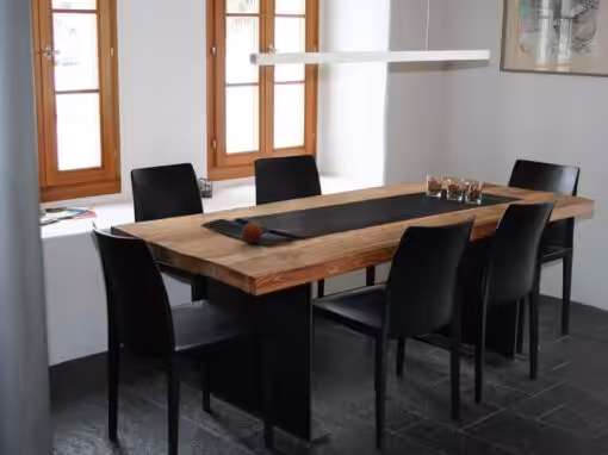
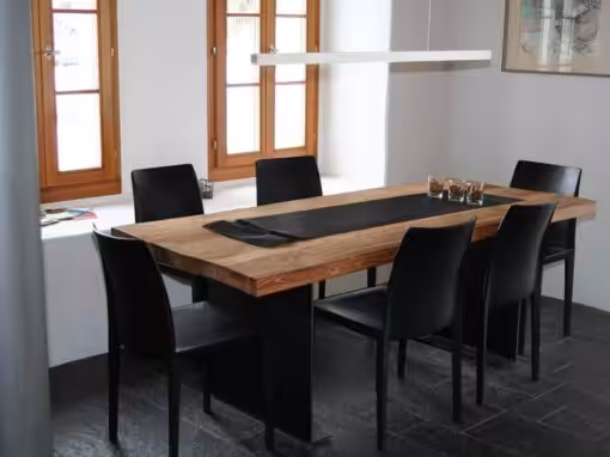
- fruit (252, 232)
